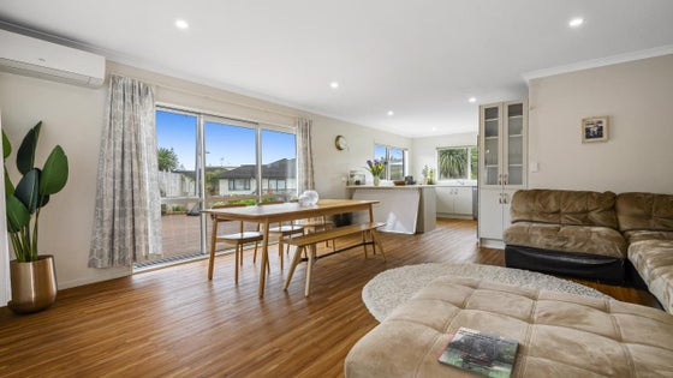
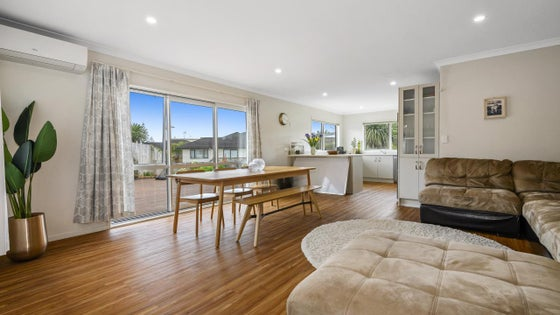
- magazine (480, 350)
